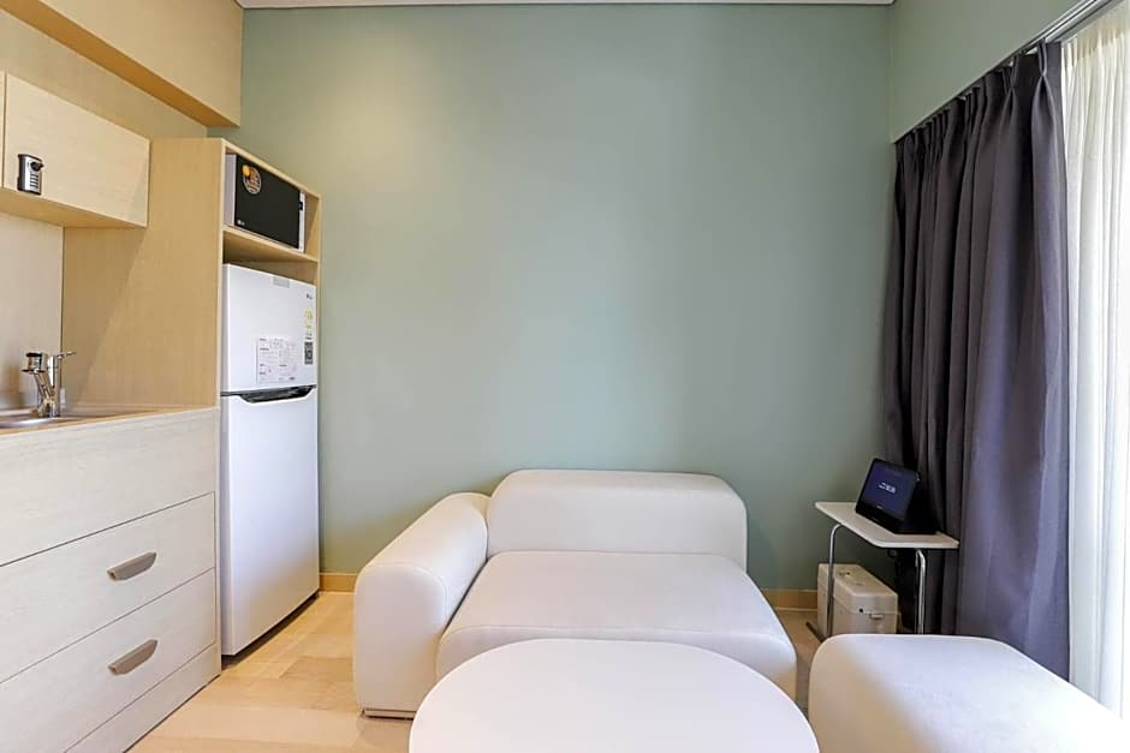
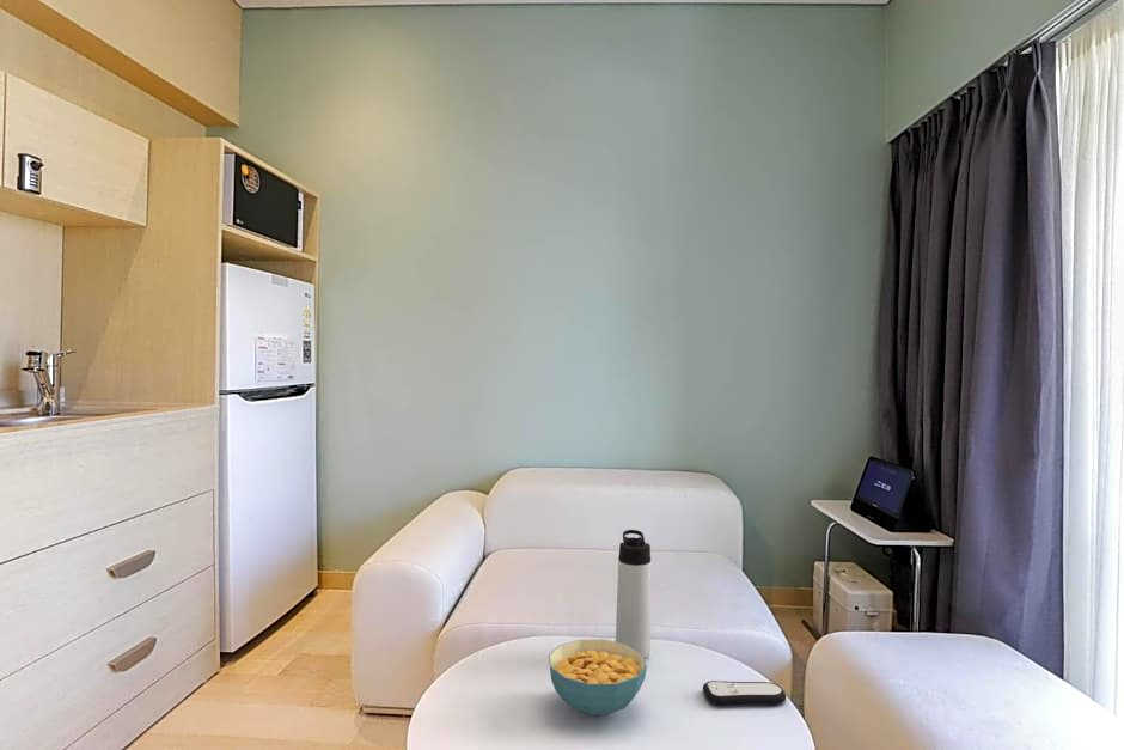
+ cereal bowl (595, 683)
+ remote control (744, 693)
+ thermos bottle (633, 593)
